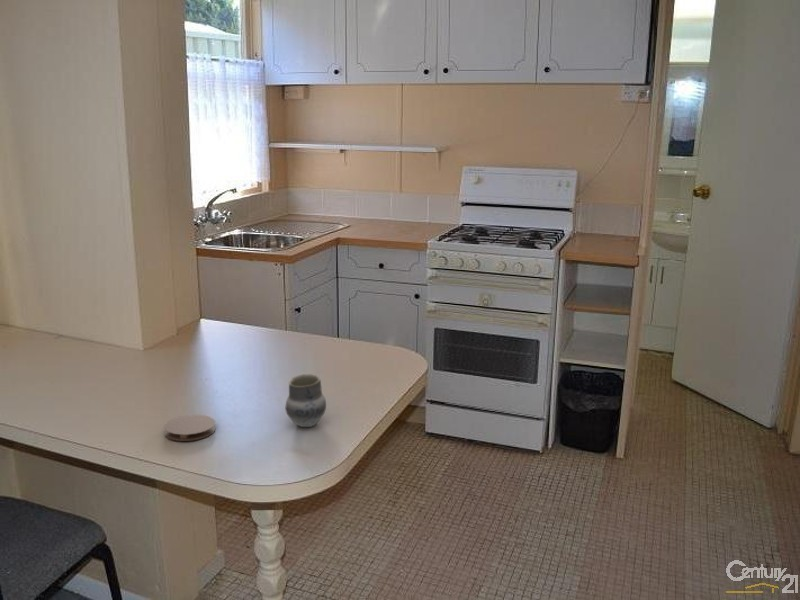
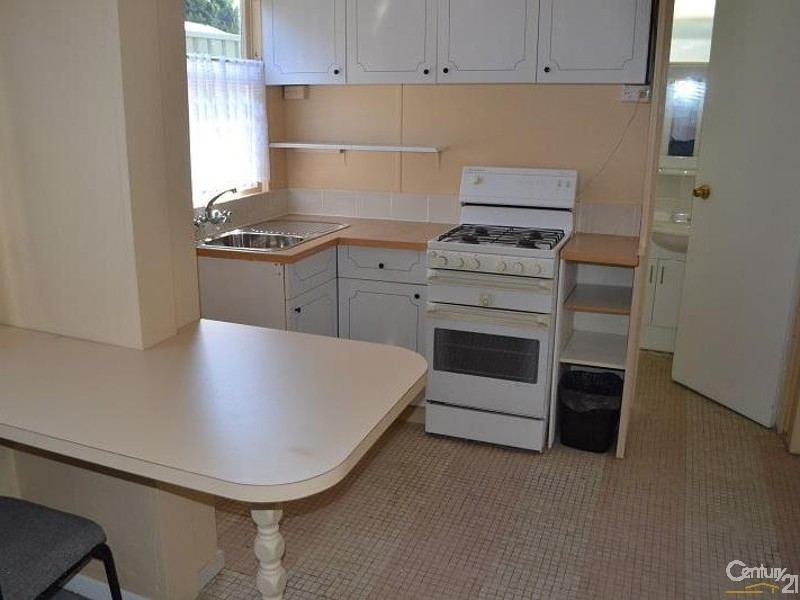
- coaster (190, 427)
- cup (305, 399)
